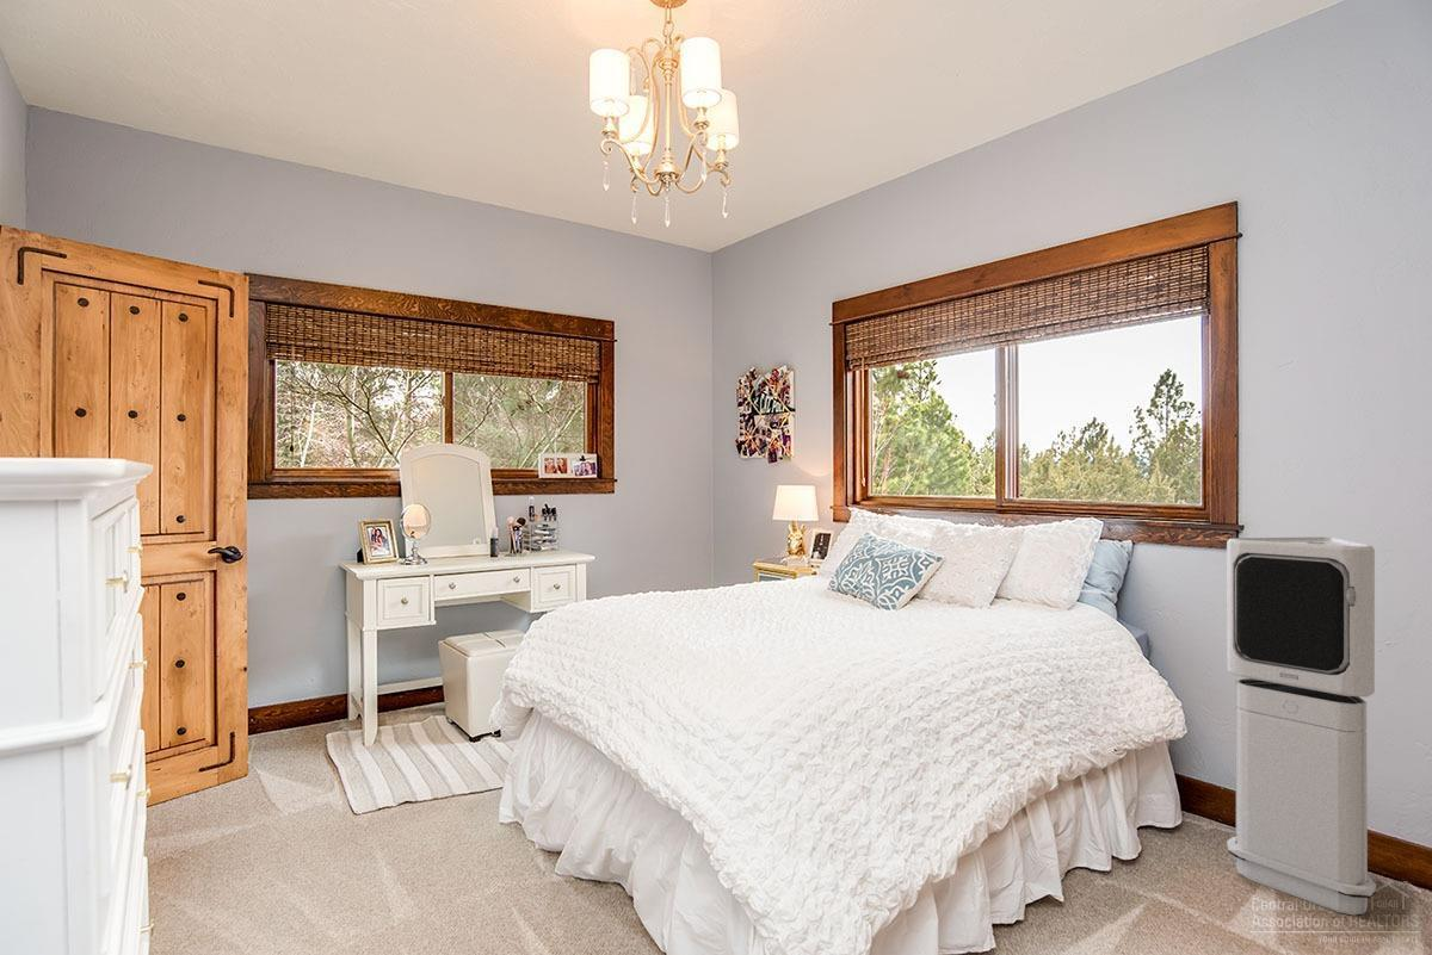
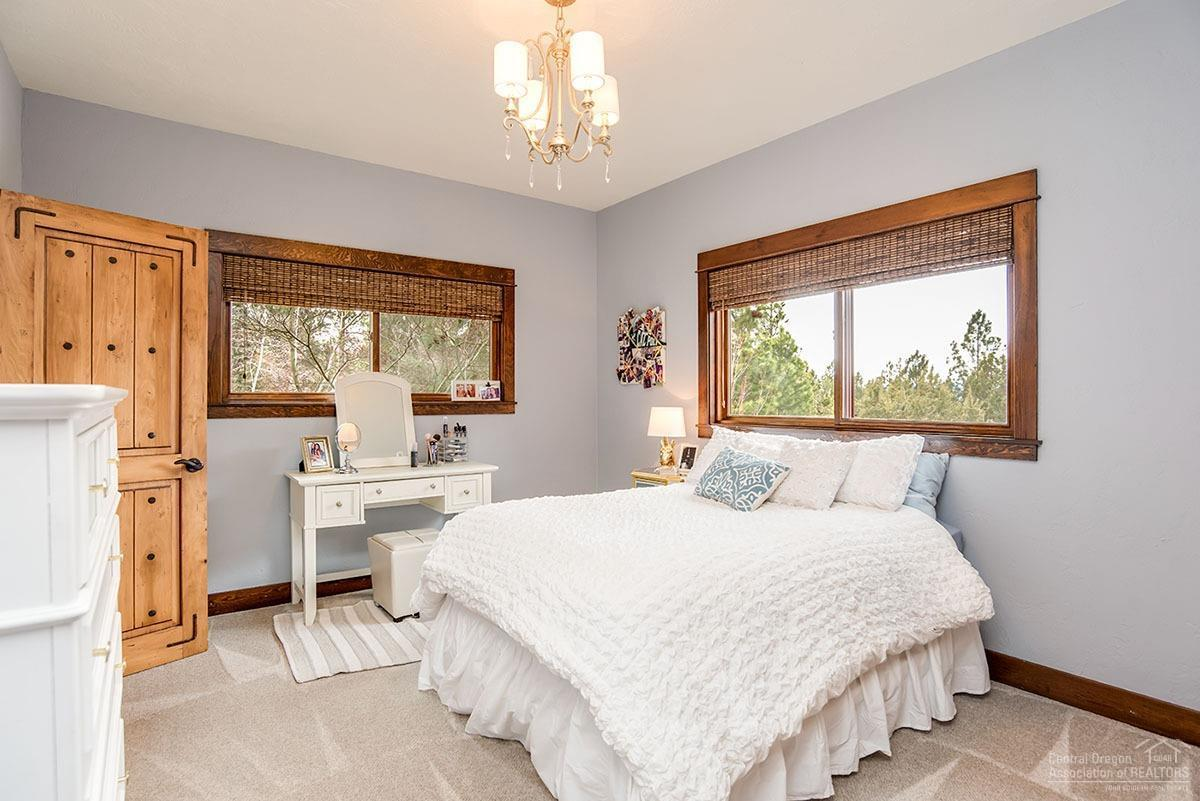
- air purifier (1309, 708)
